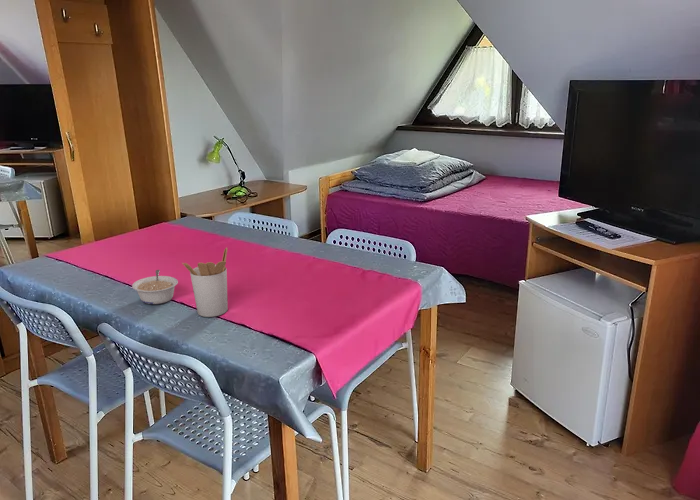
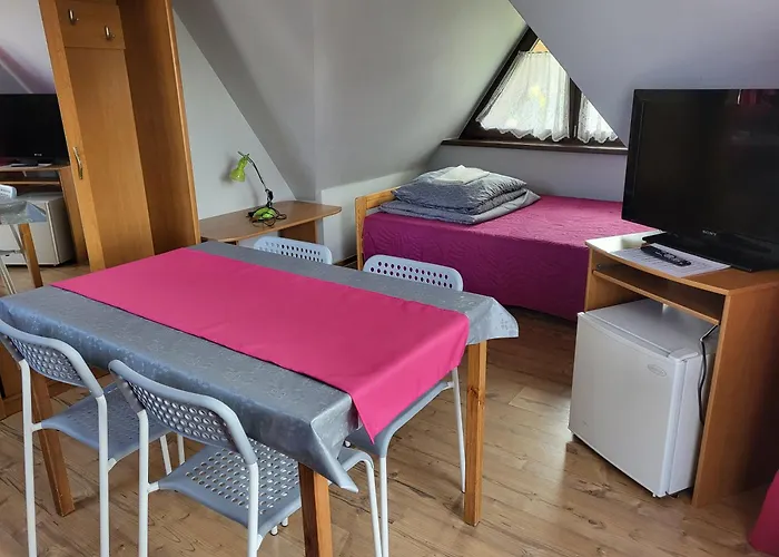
- utensil holder (211, 283)
- legume (155, 288)
